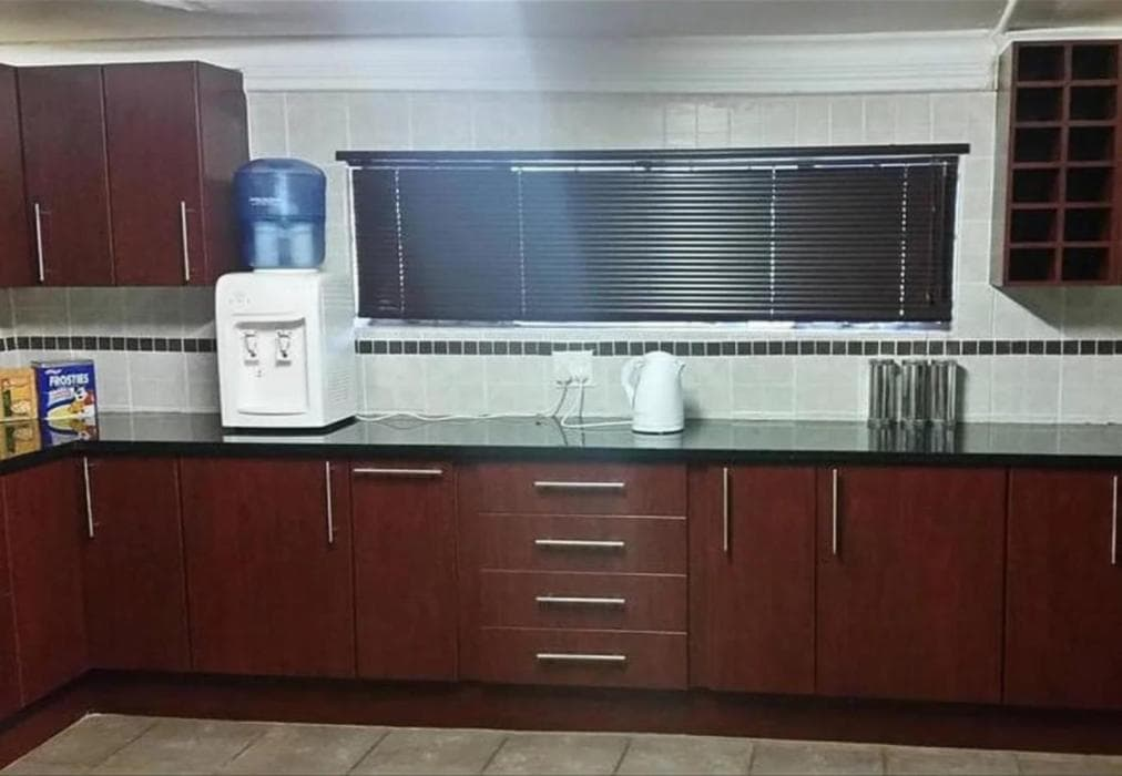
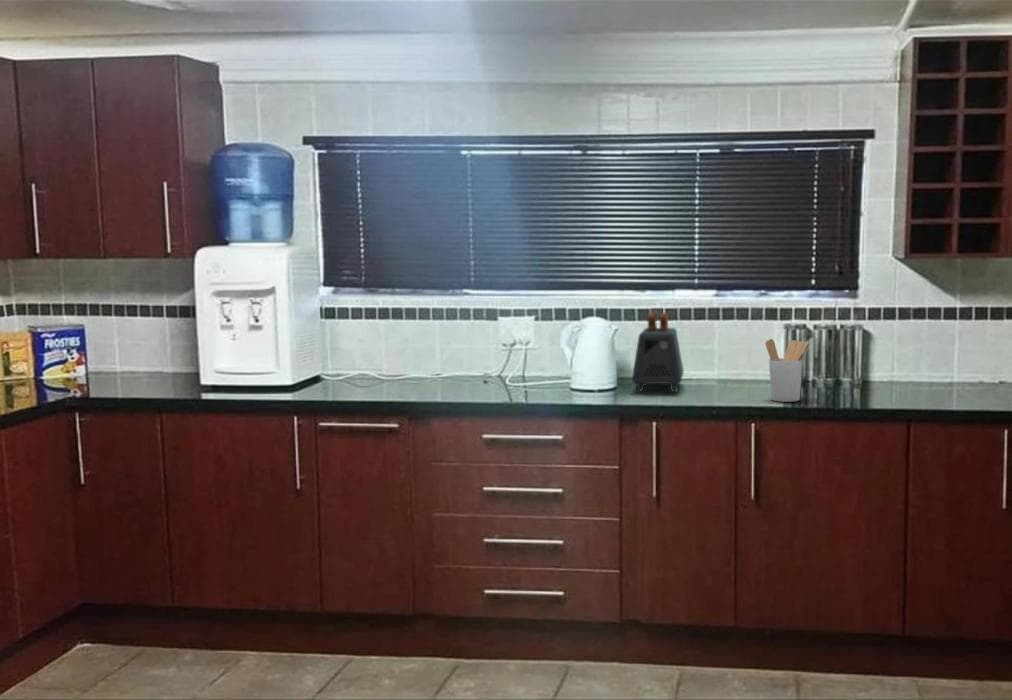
+ toaster (658, 350)
+ utensil holder (789, 369)
